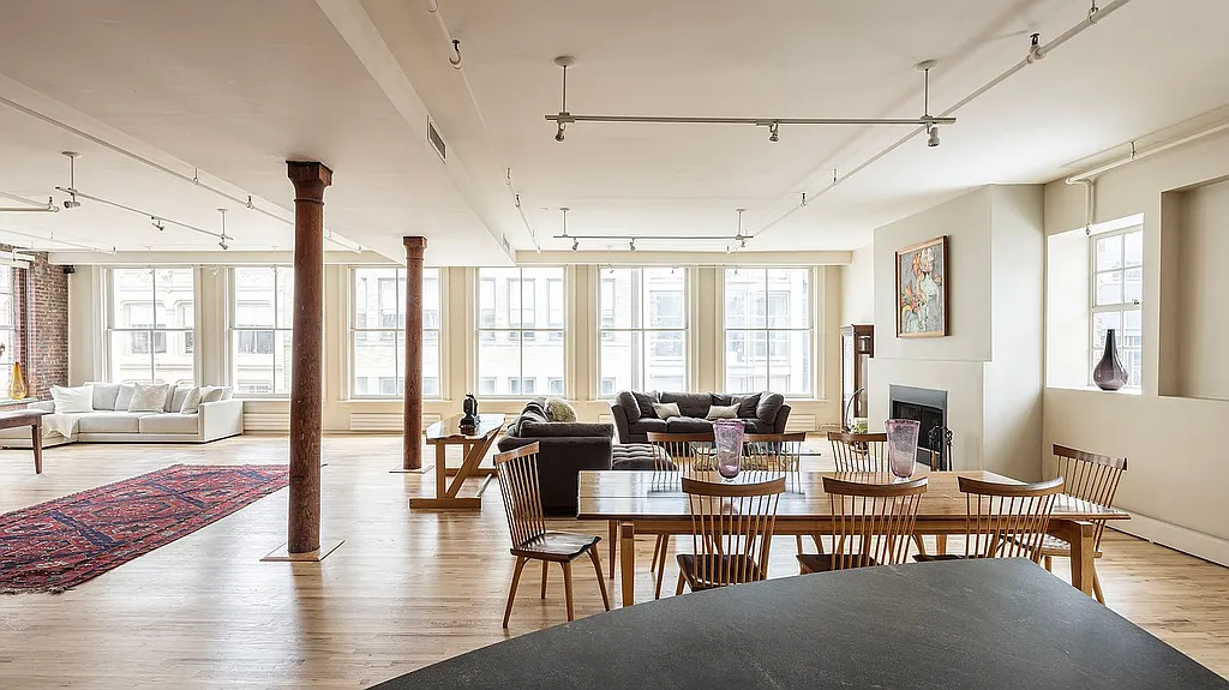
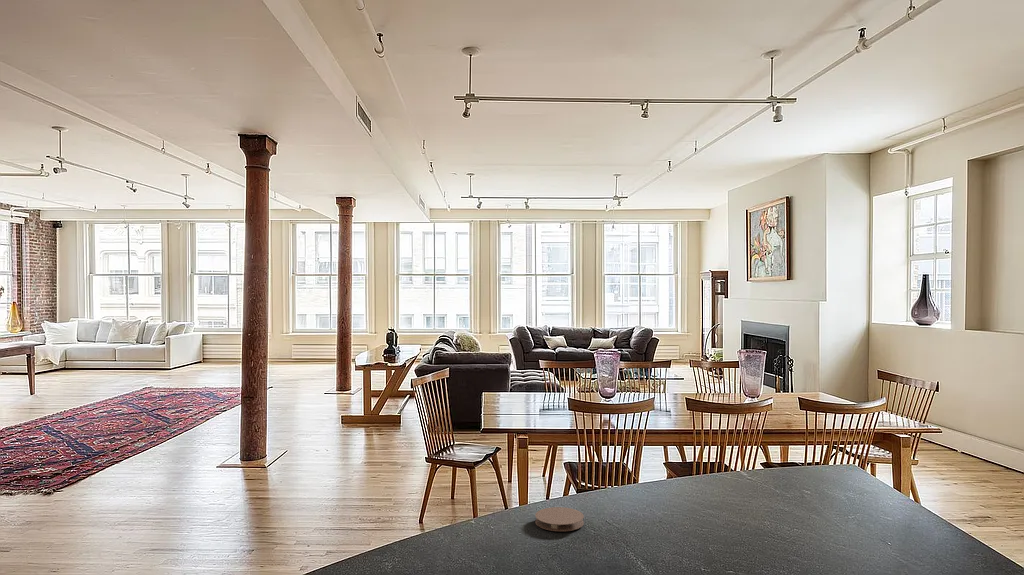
+ coaster (559, 518)
